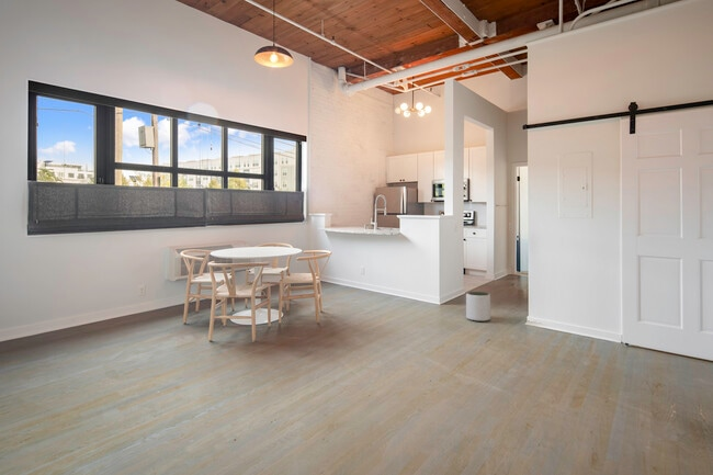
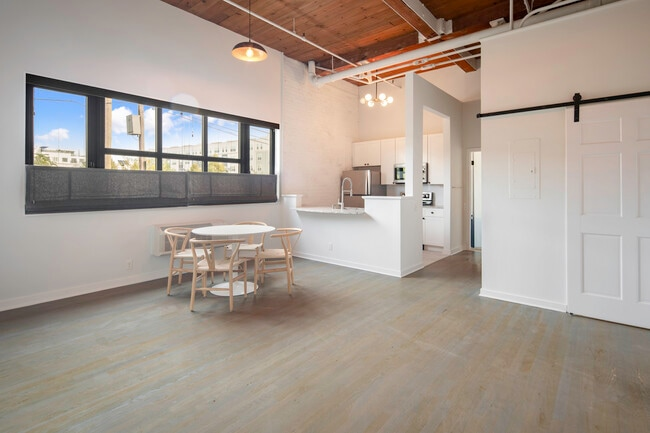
- plant pot (477, 306)
